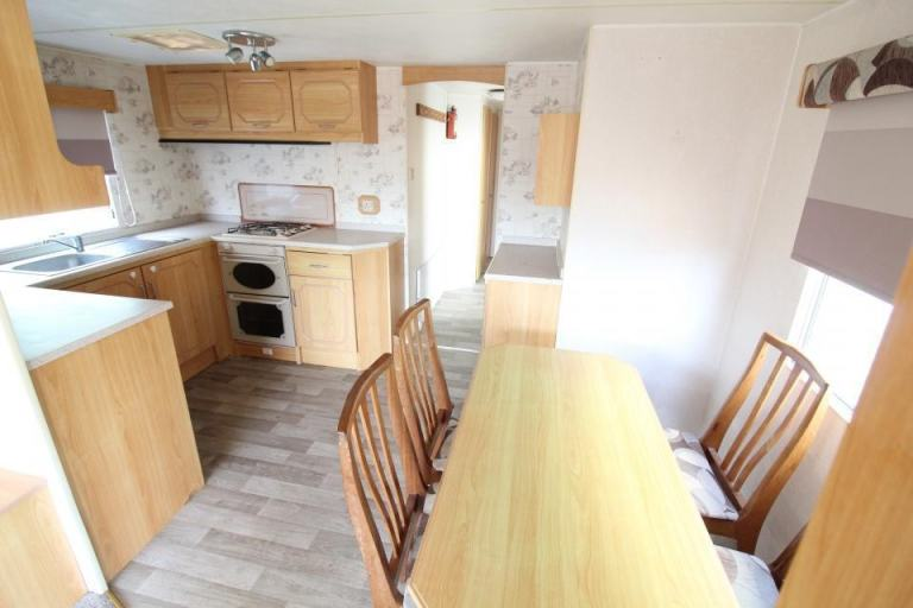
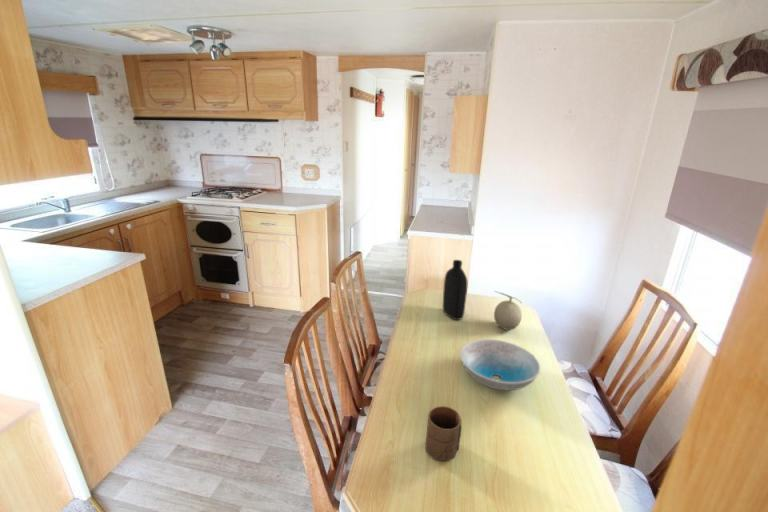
+ fruit (509, 311)
+ dish (497, 368)
+ bottle (455, 288)
+ cup (443, 432)
